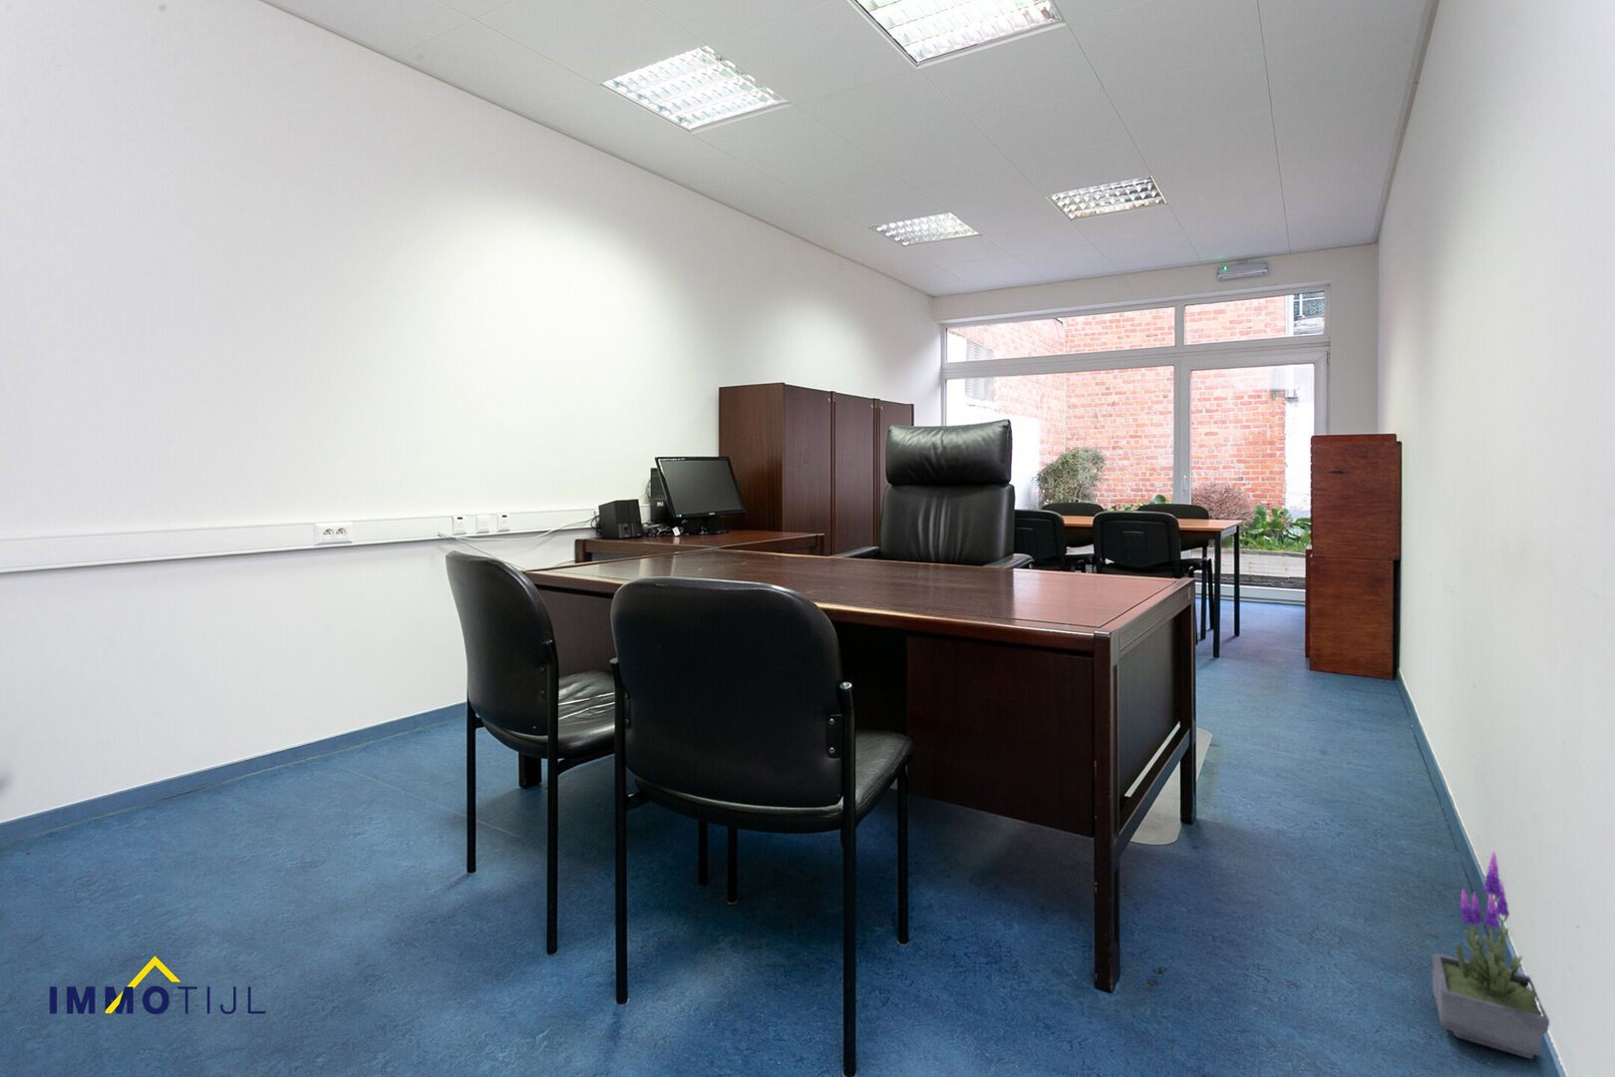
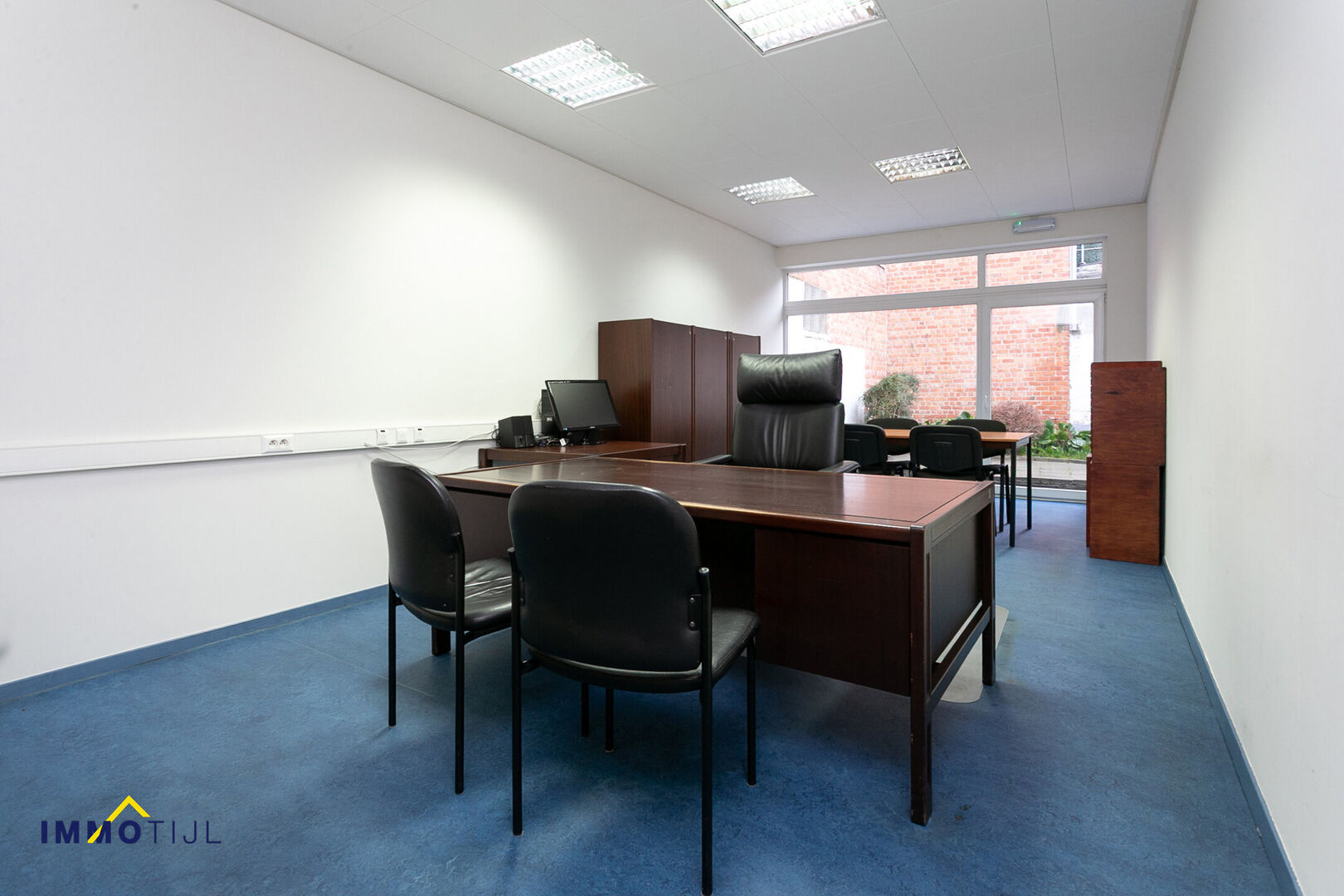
- potted plant (1490, 940)
